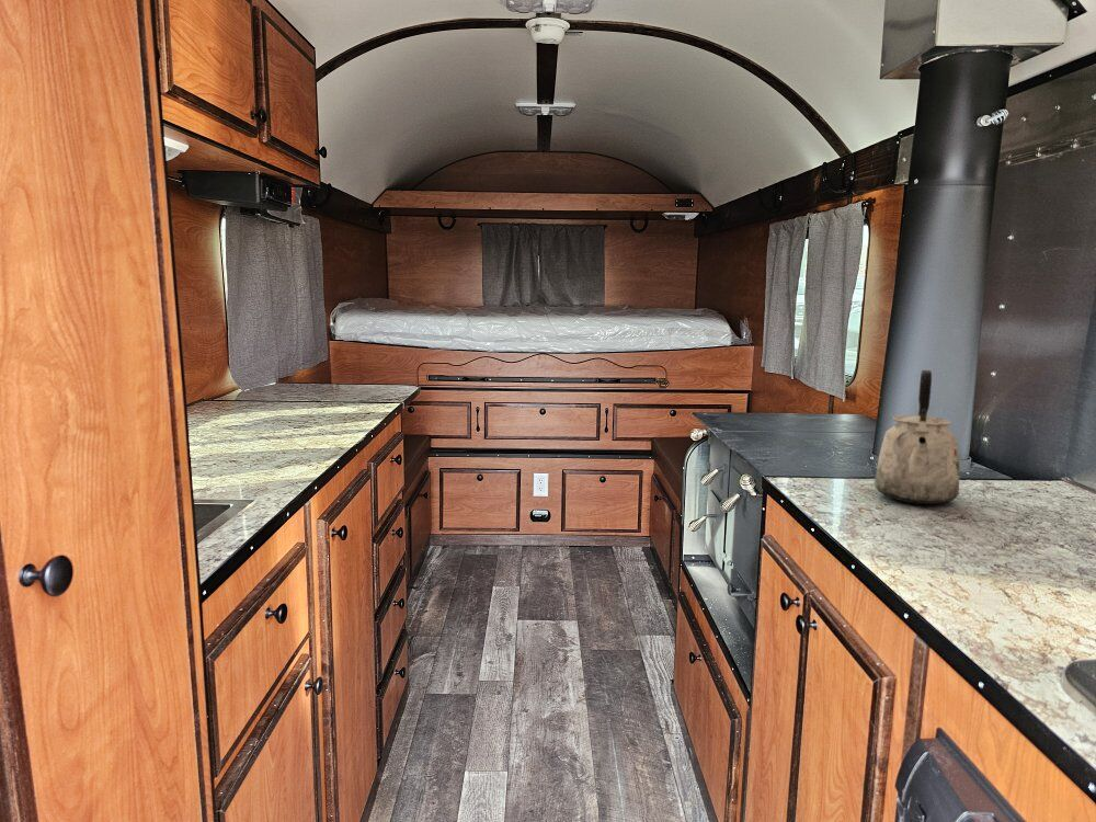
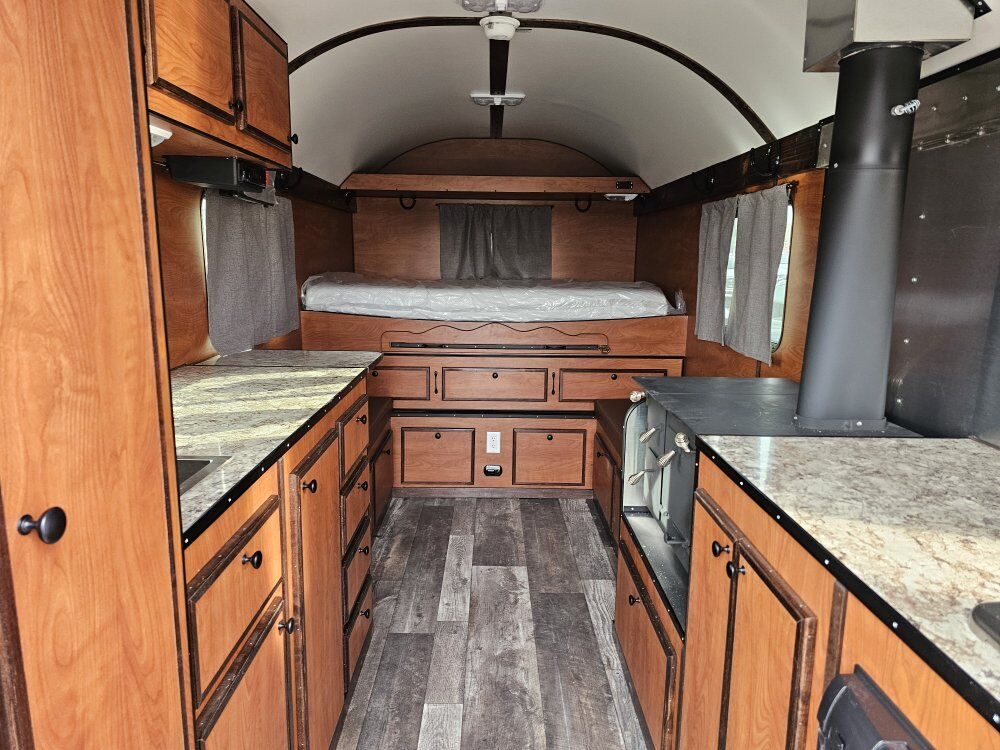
- kettle (921, 437)
